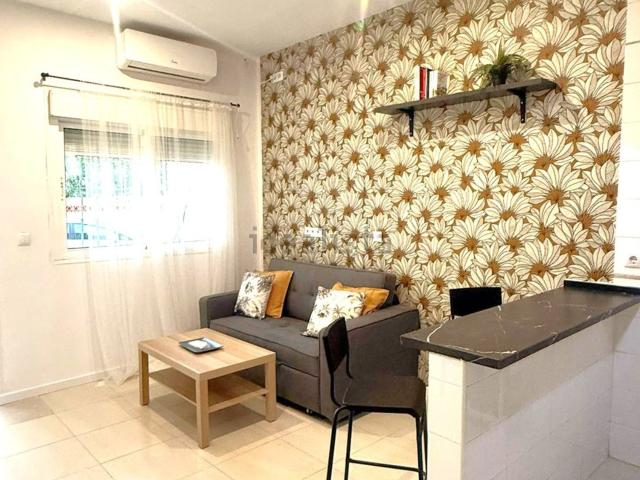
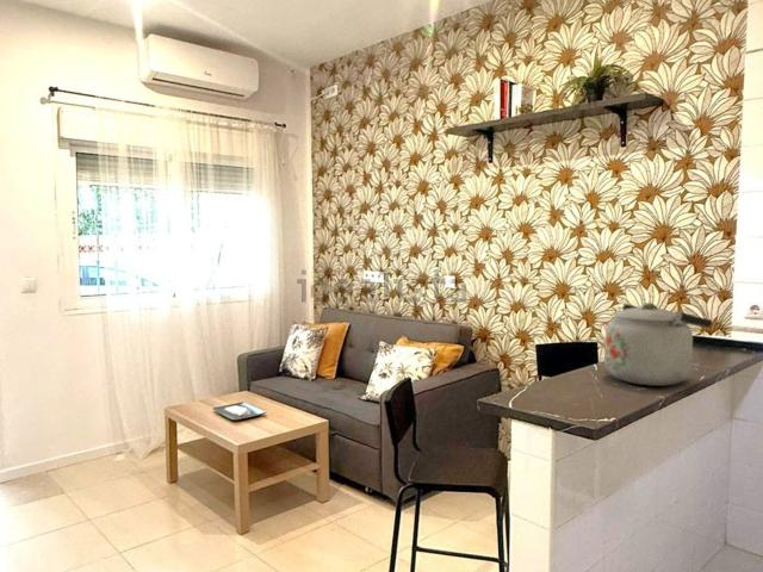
+ kettle (643, 340)
